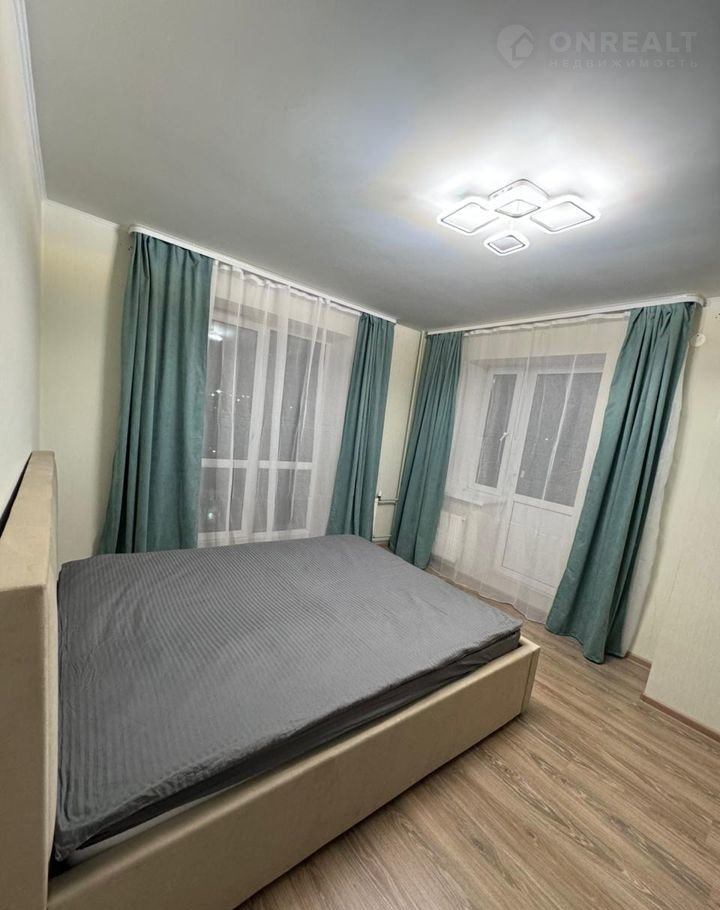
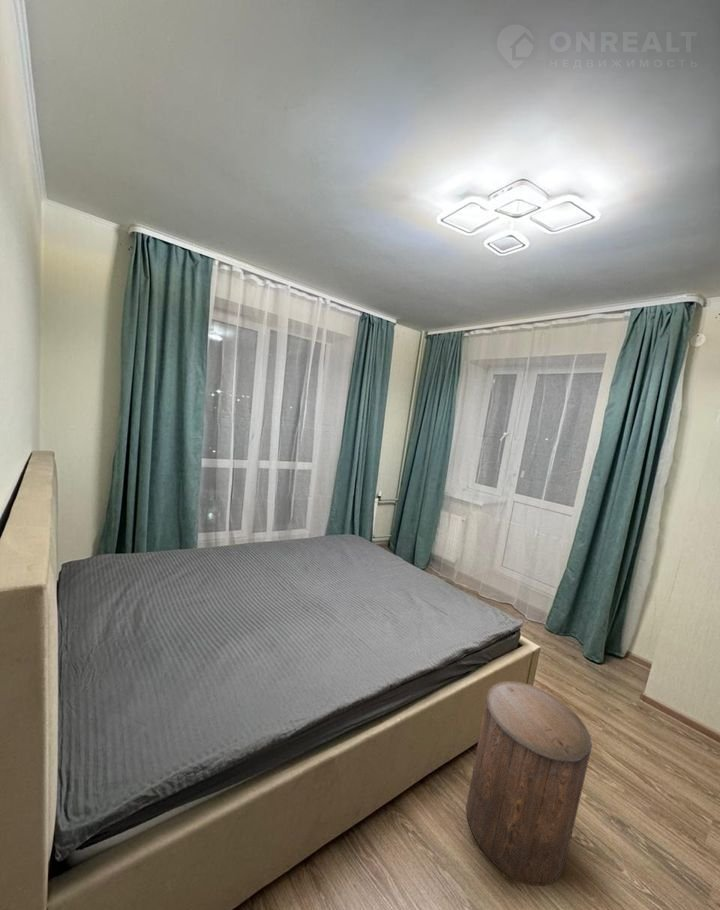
+ stool (524, 772)
